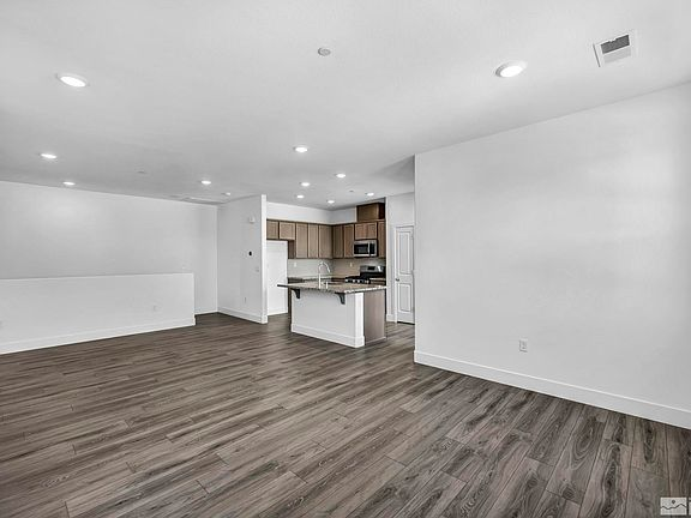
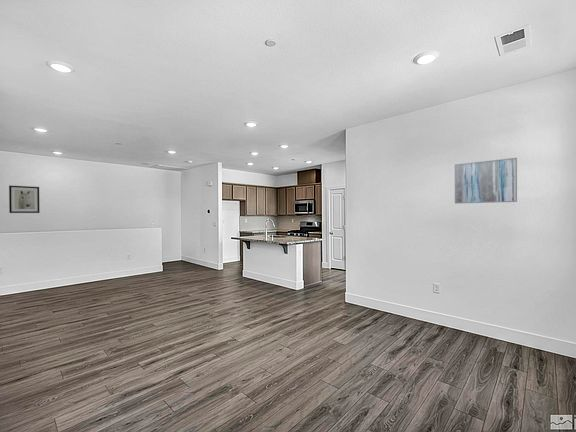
+ wall art (24, 199)
+ wall art (484, 182)
